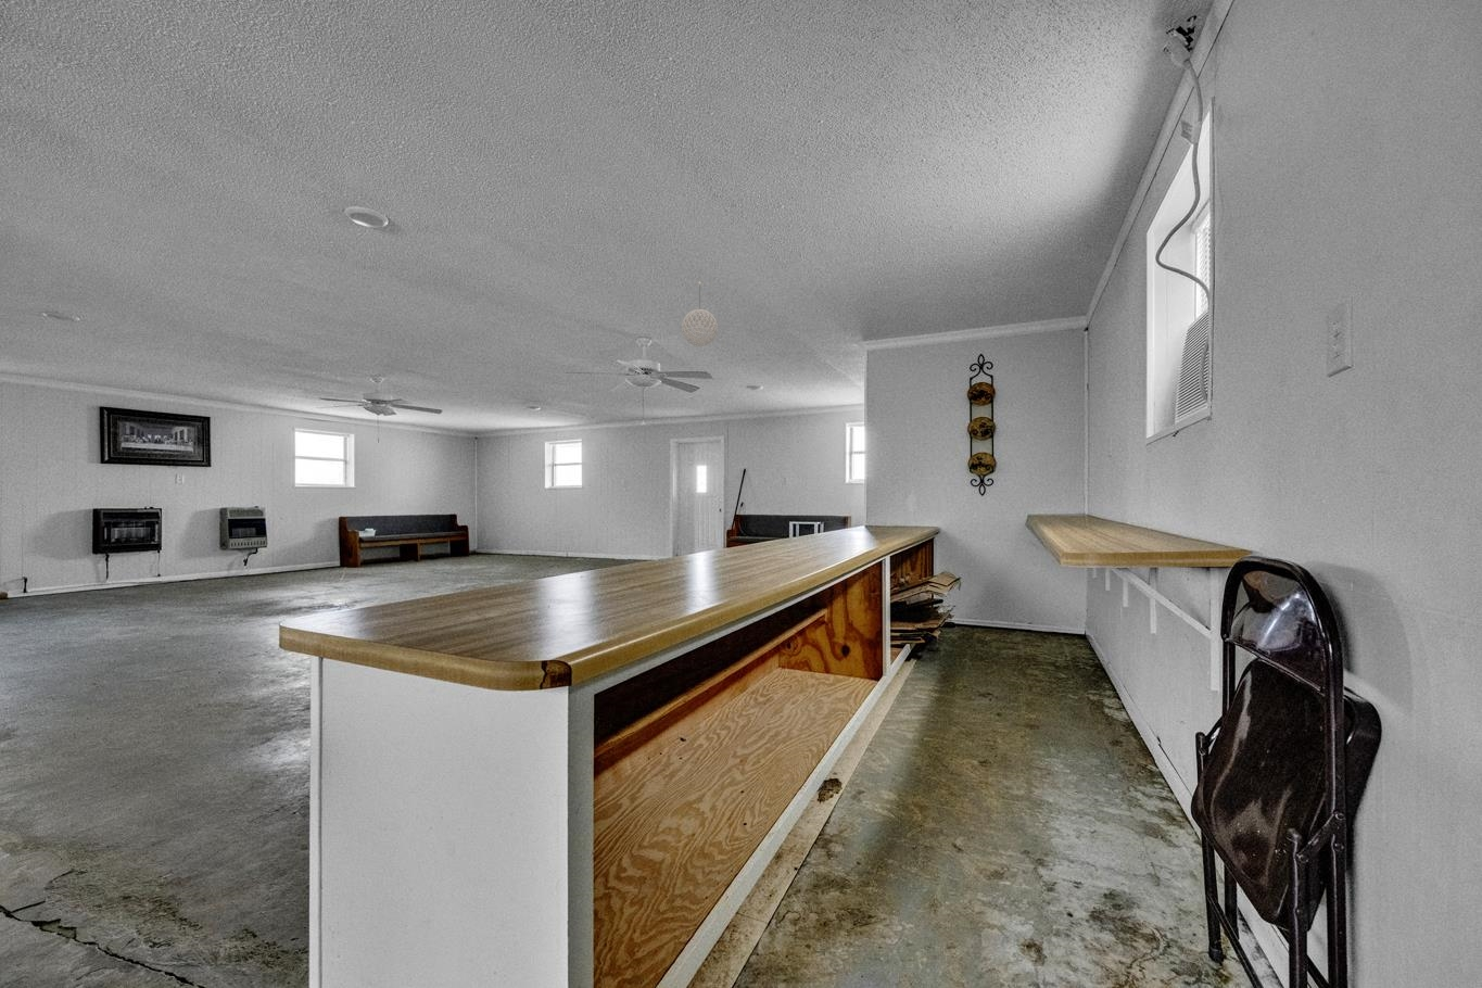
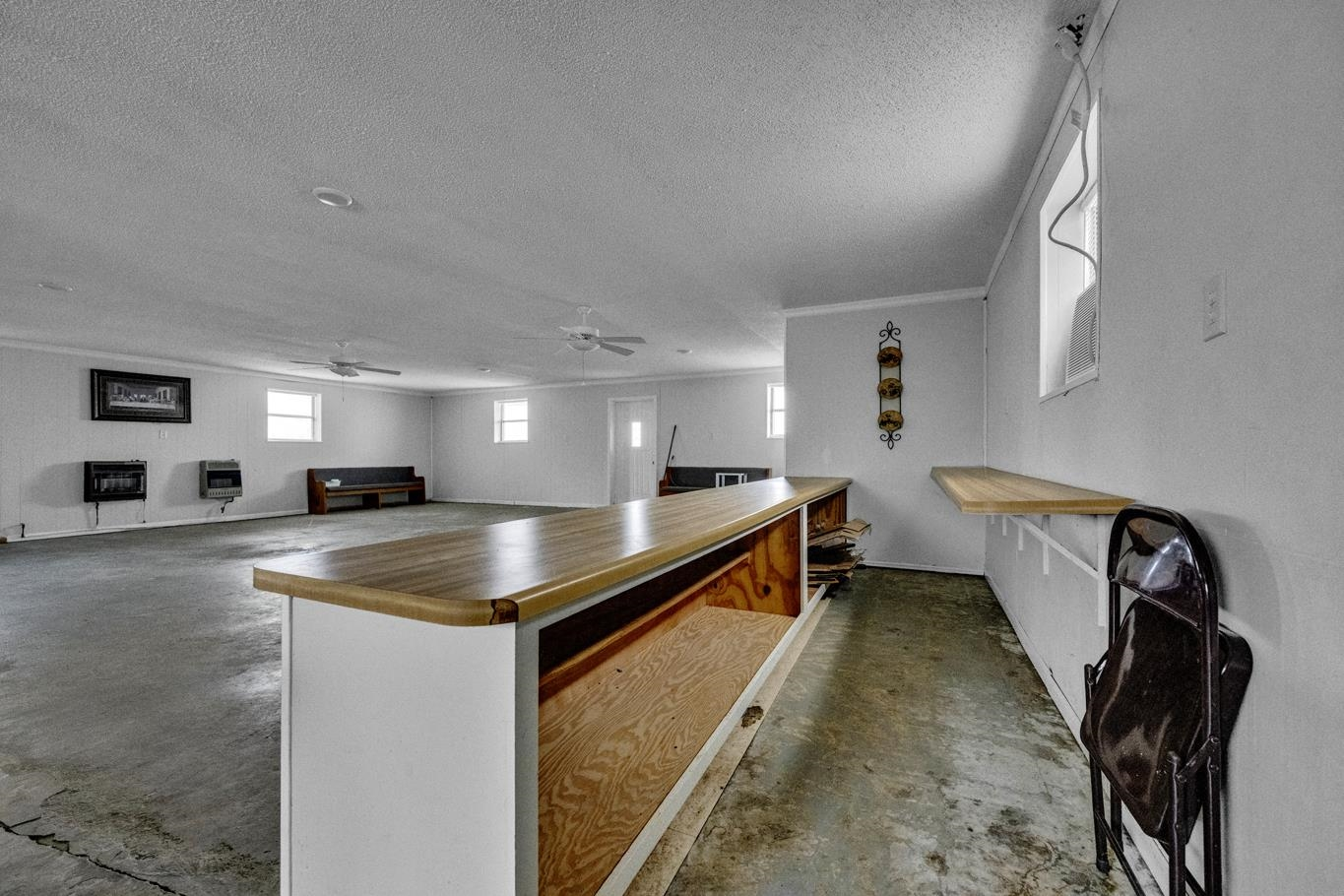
- pendant light (699, 314)
